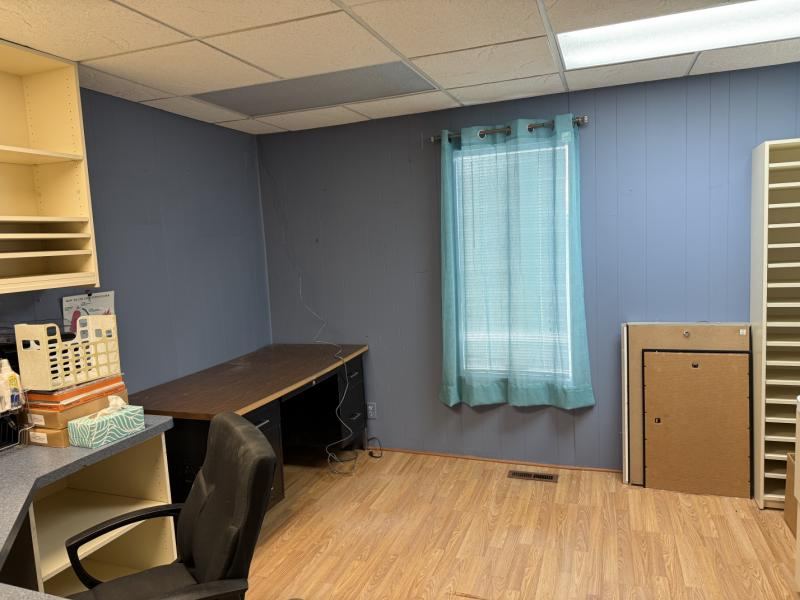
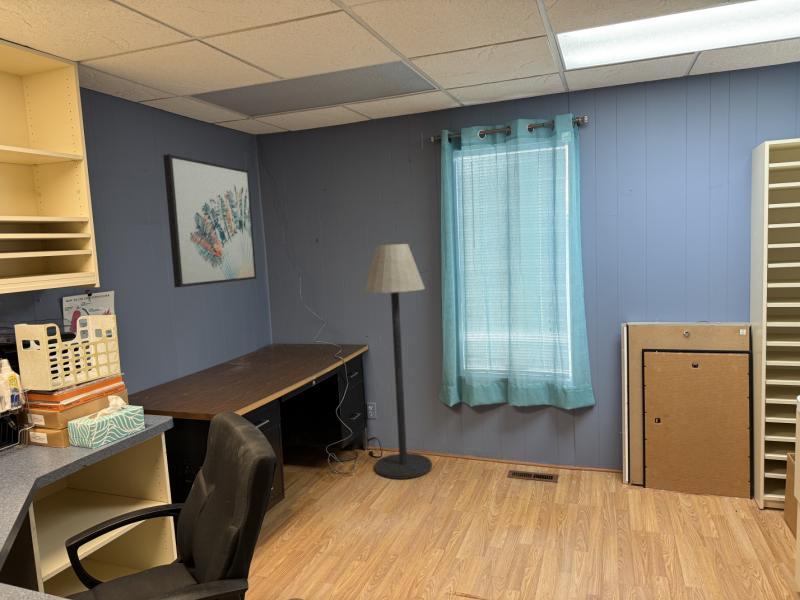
+ floor lamp (398, 357)
+ wall art (215, 223)
